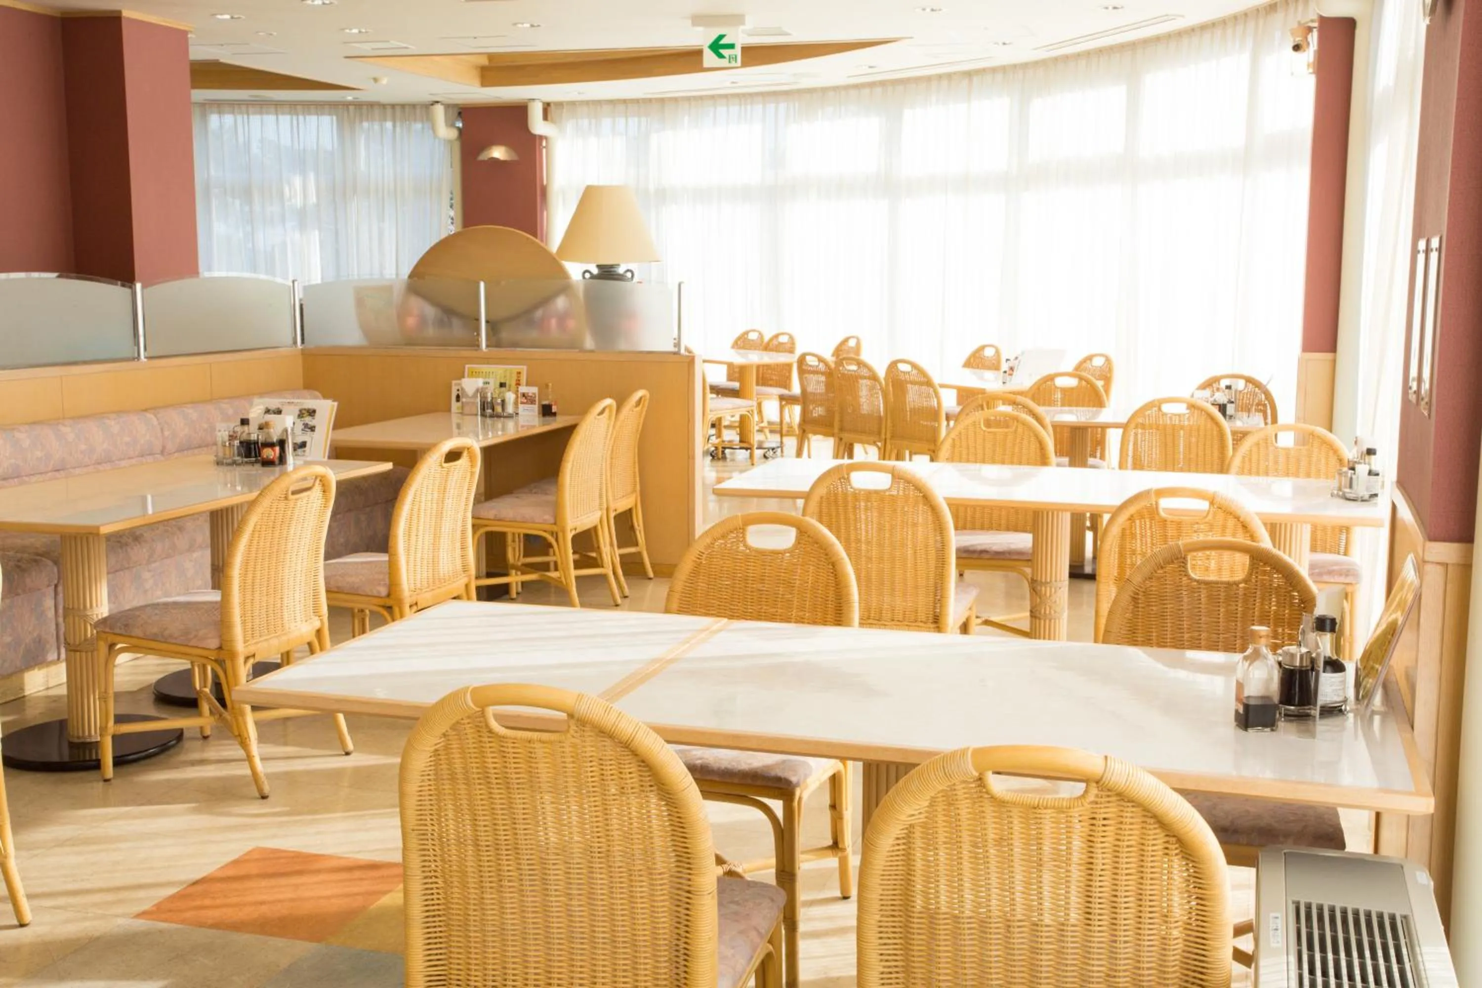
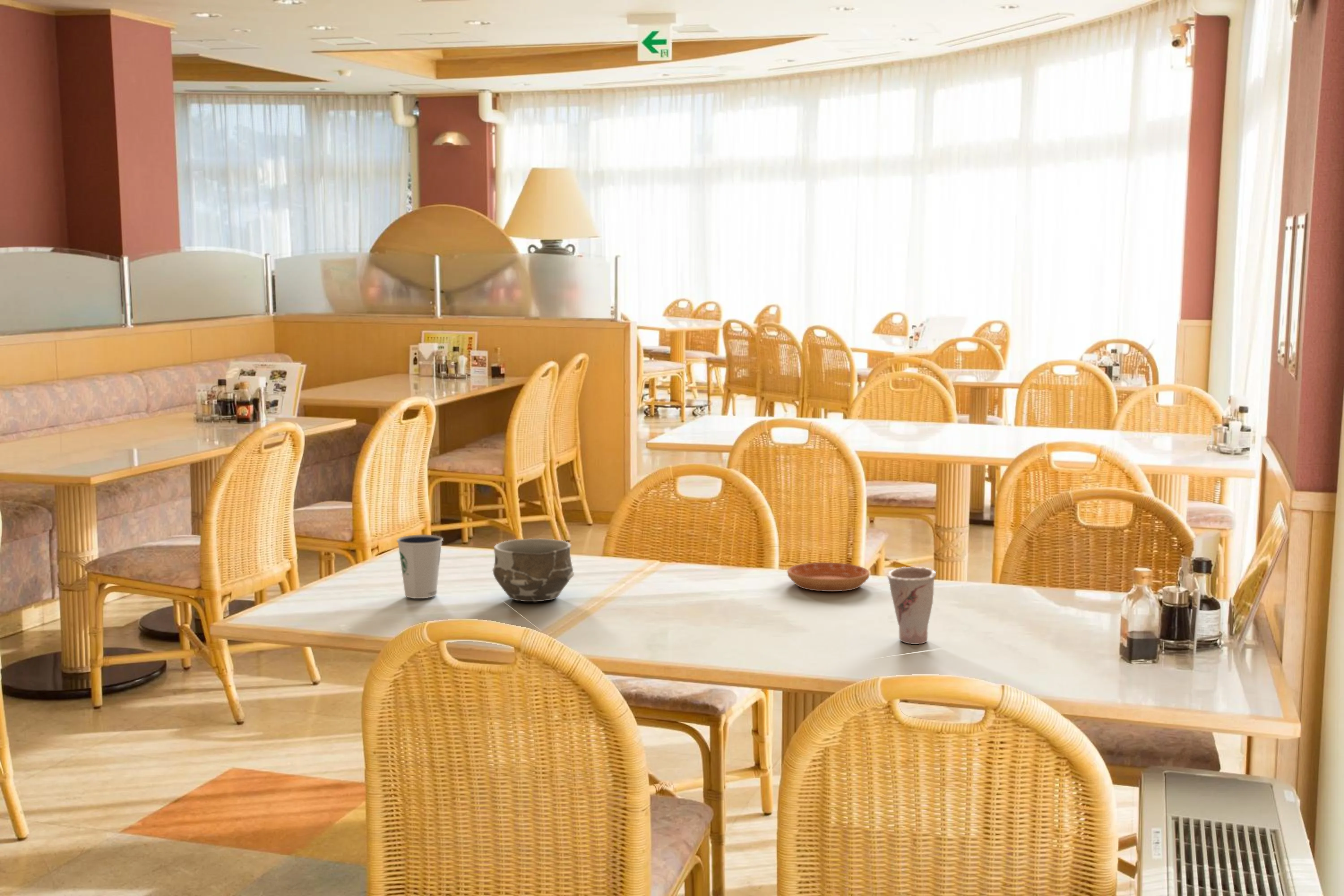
+ cup (910, 606)
+ dixie cup (420, 567)
+ saucer (828, 577)
+ ceramic bowl (533, 571)
